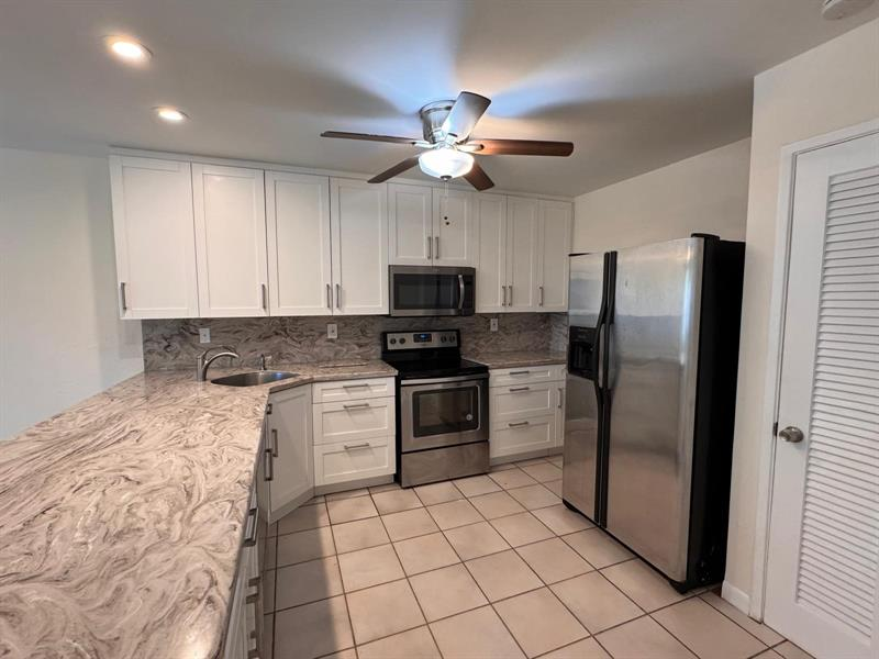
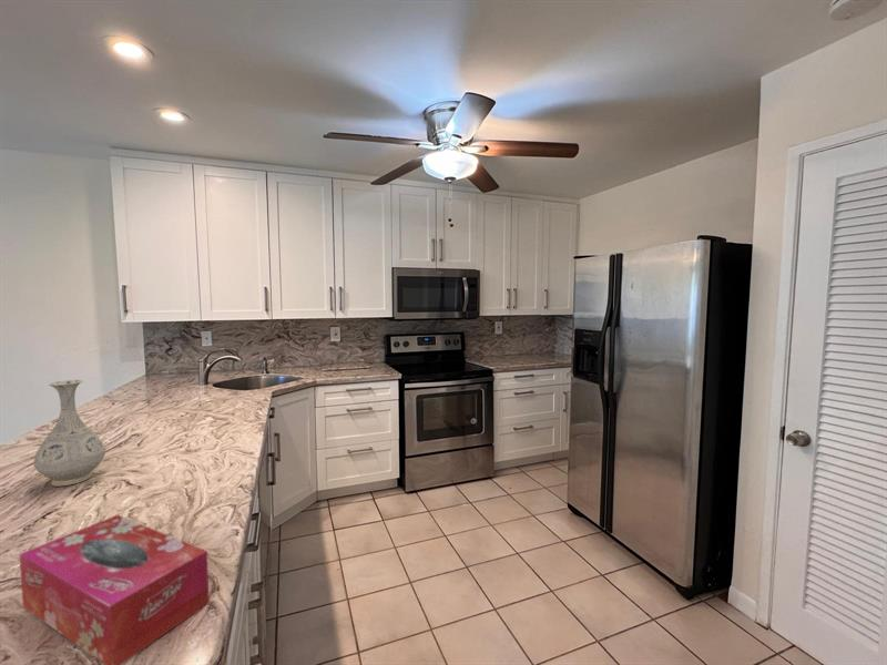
+ tissue box (115, 579)
+ vase (69, 431)
